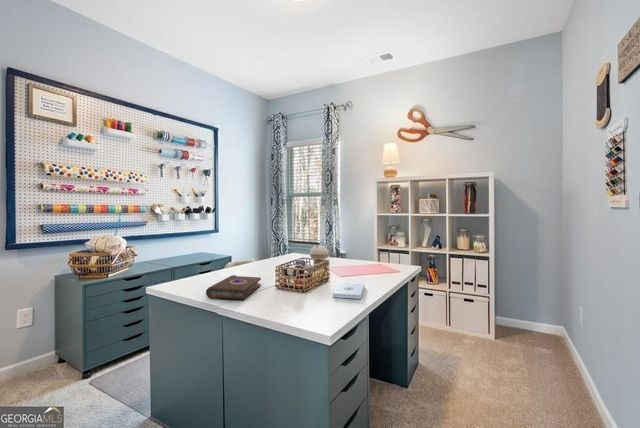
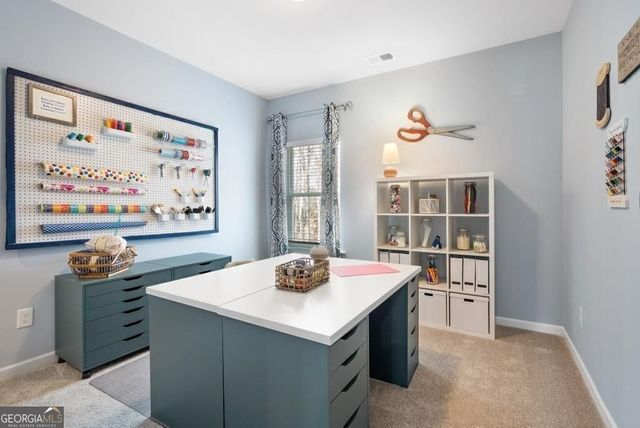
- notepad (349, 290)
- book (235, 285)
